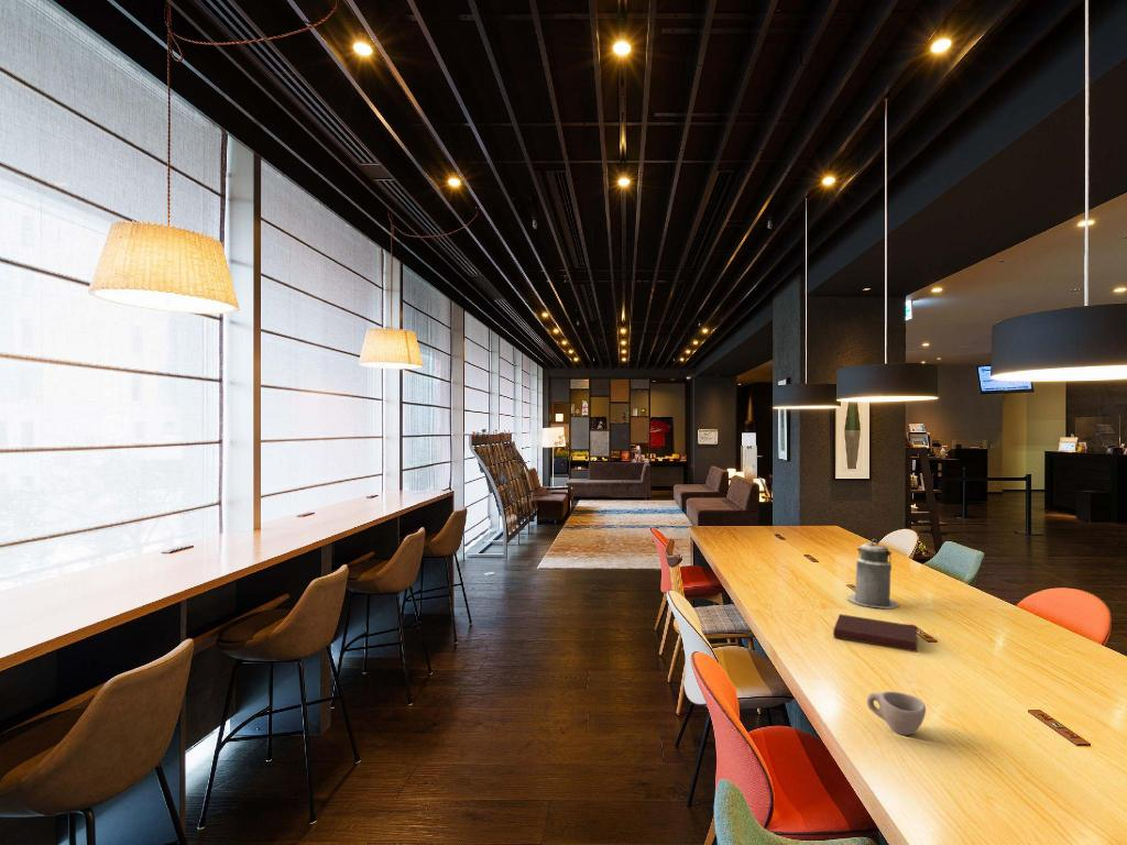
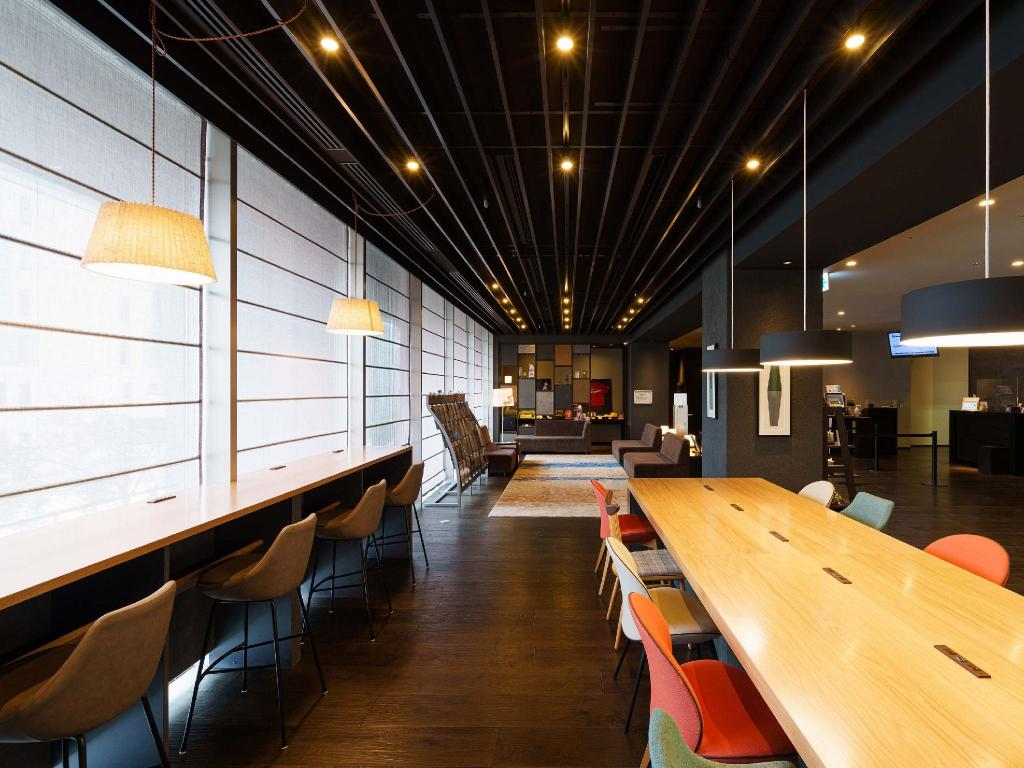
- cup (895, 713)
- notebook (875, 632)
- canister (872, 570)
